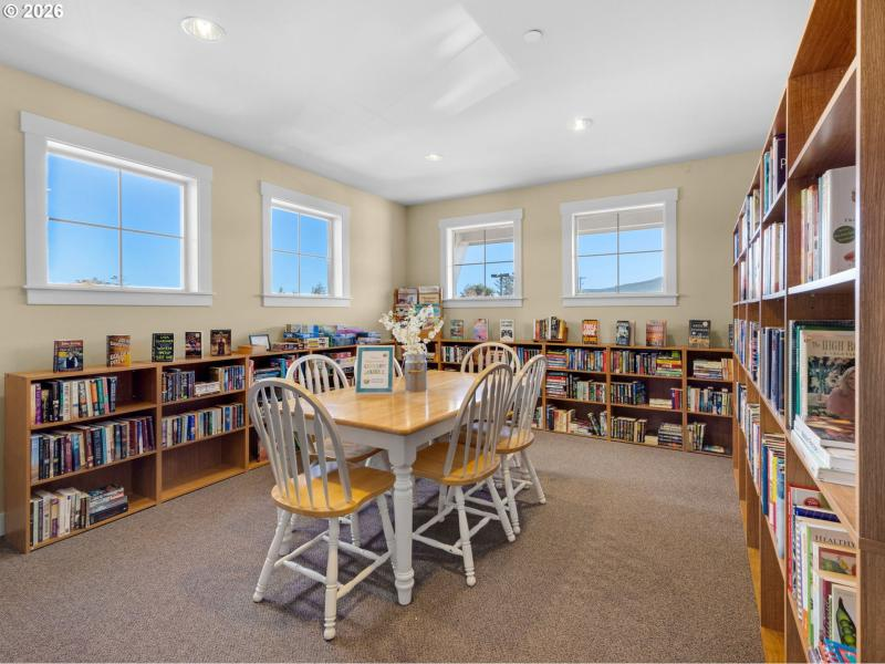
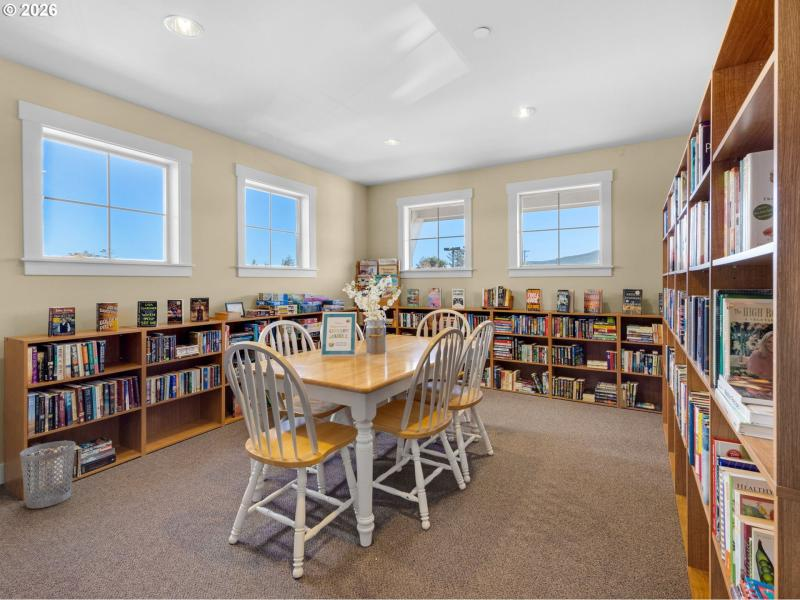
+ wastebasket (48, 474)
